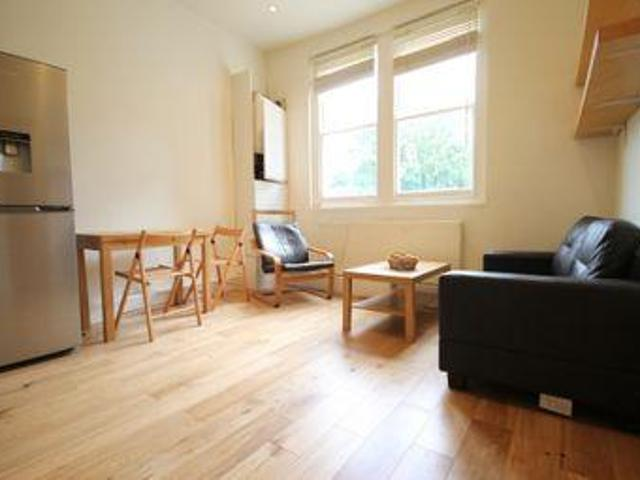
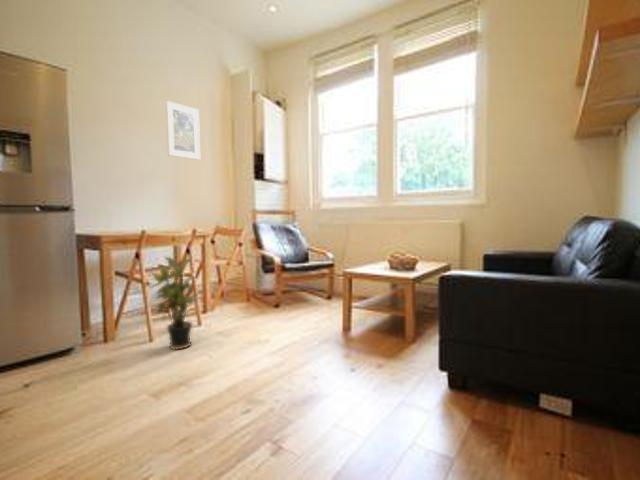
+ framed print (183, 131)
+ potted plant (174, 302)
